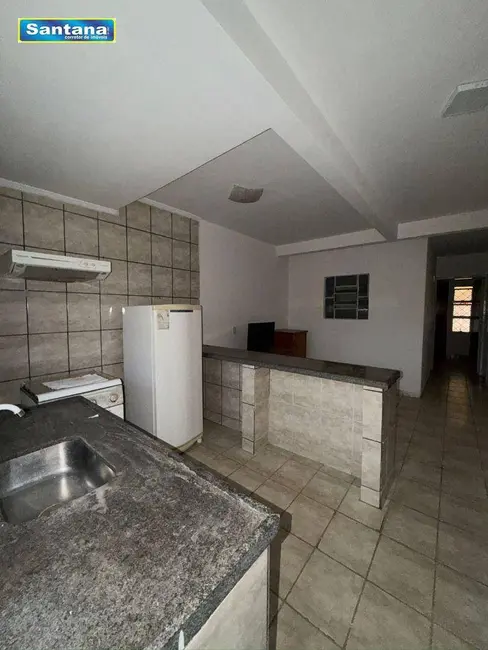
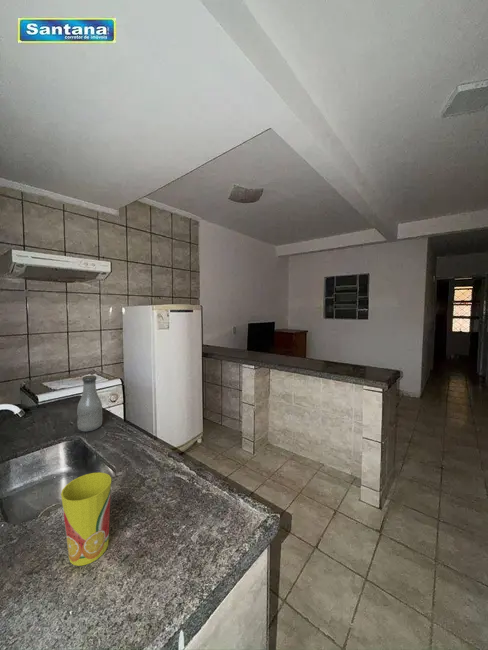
+ bottle (89, 402)
+ cup (88, 517)
